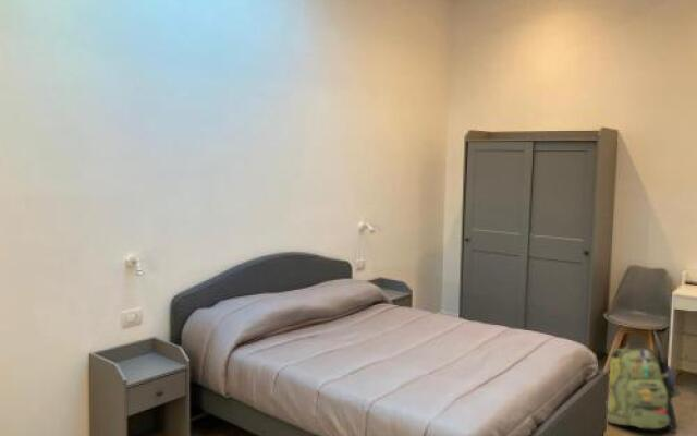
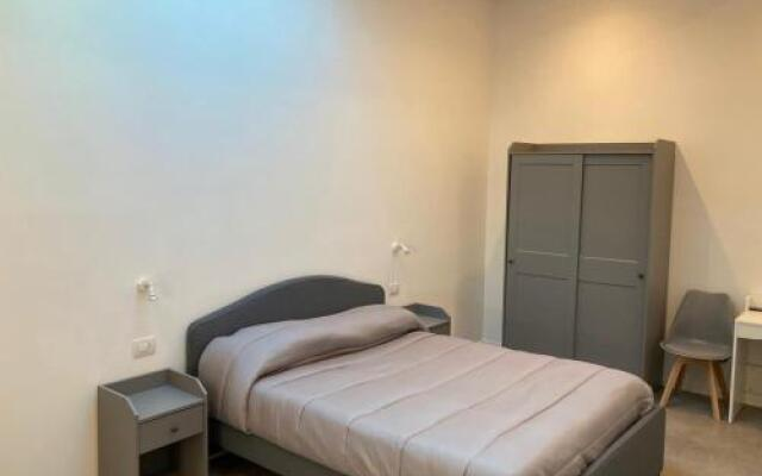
- backpack (641, 374)
